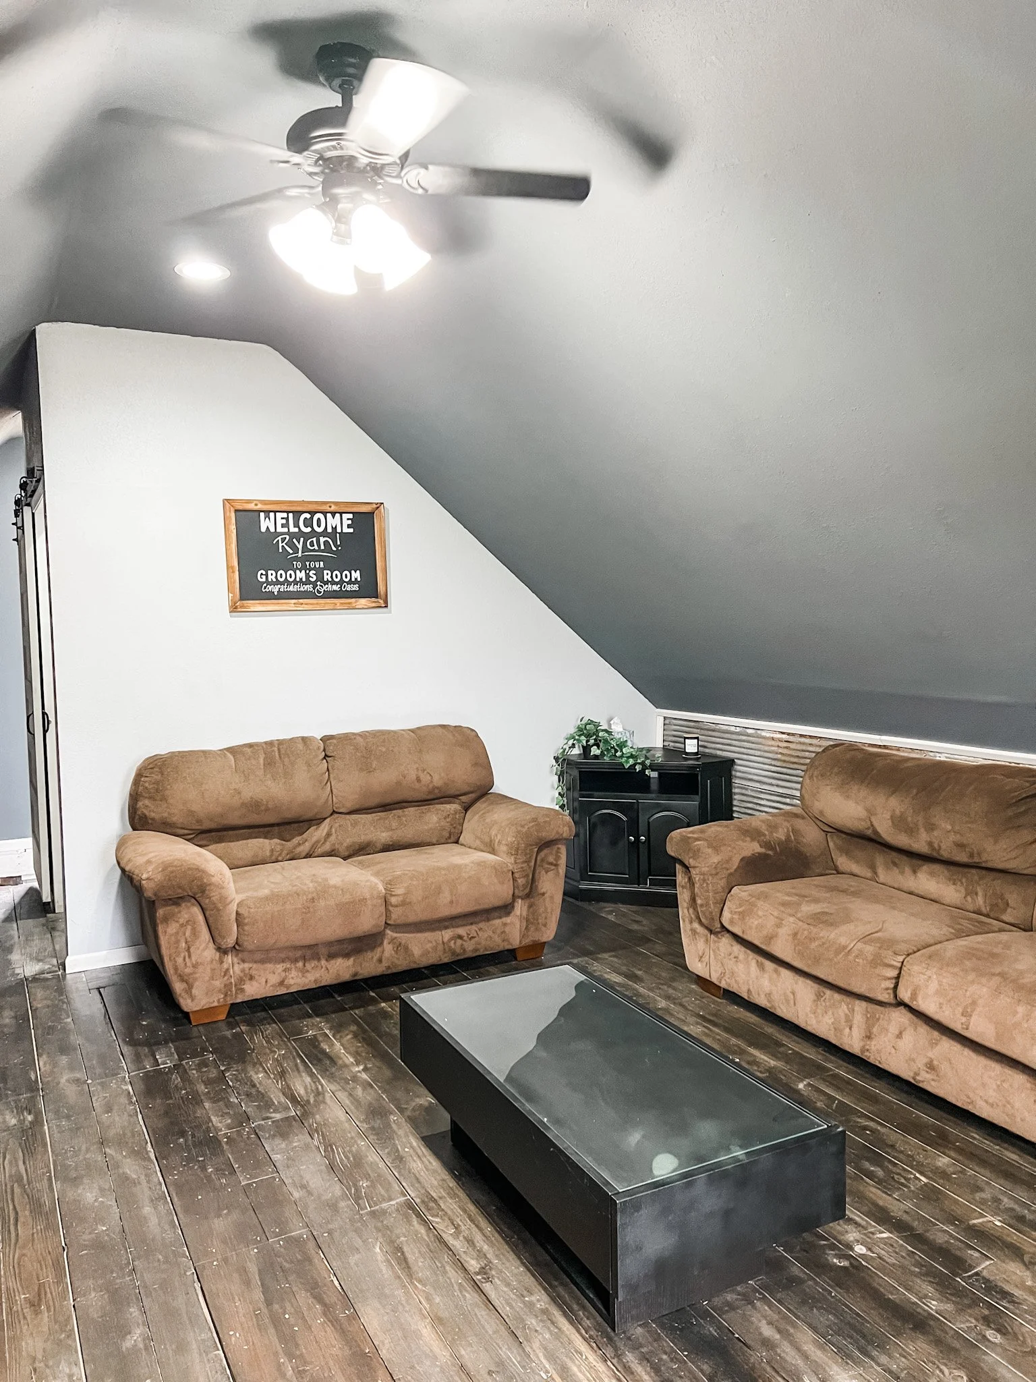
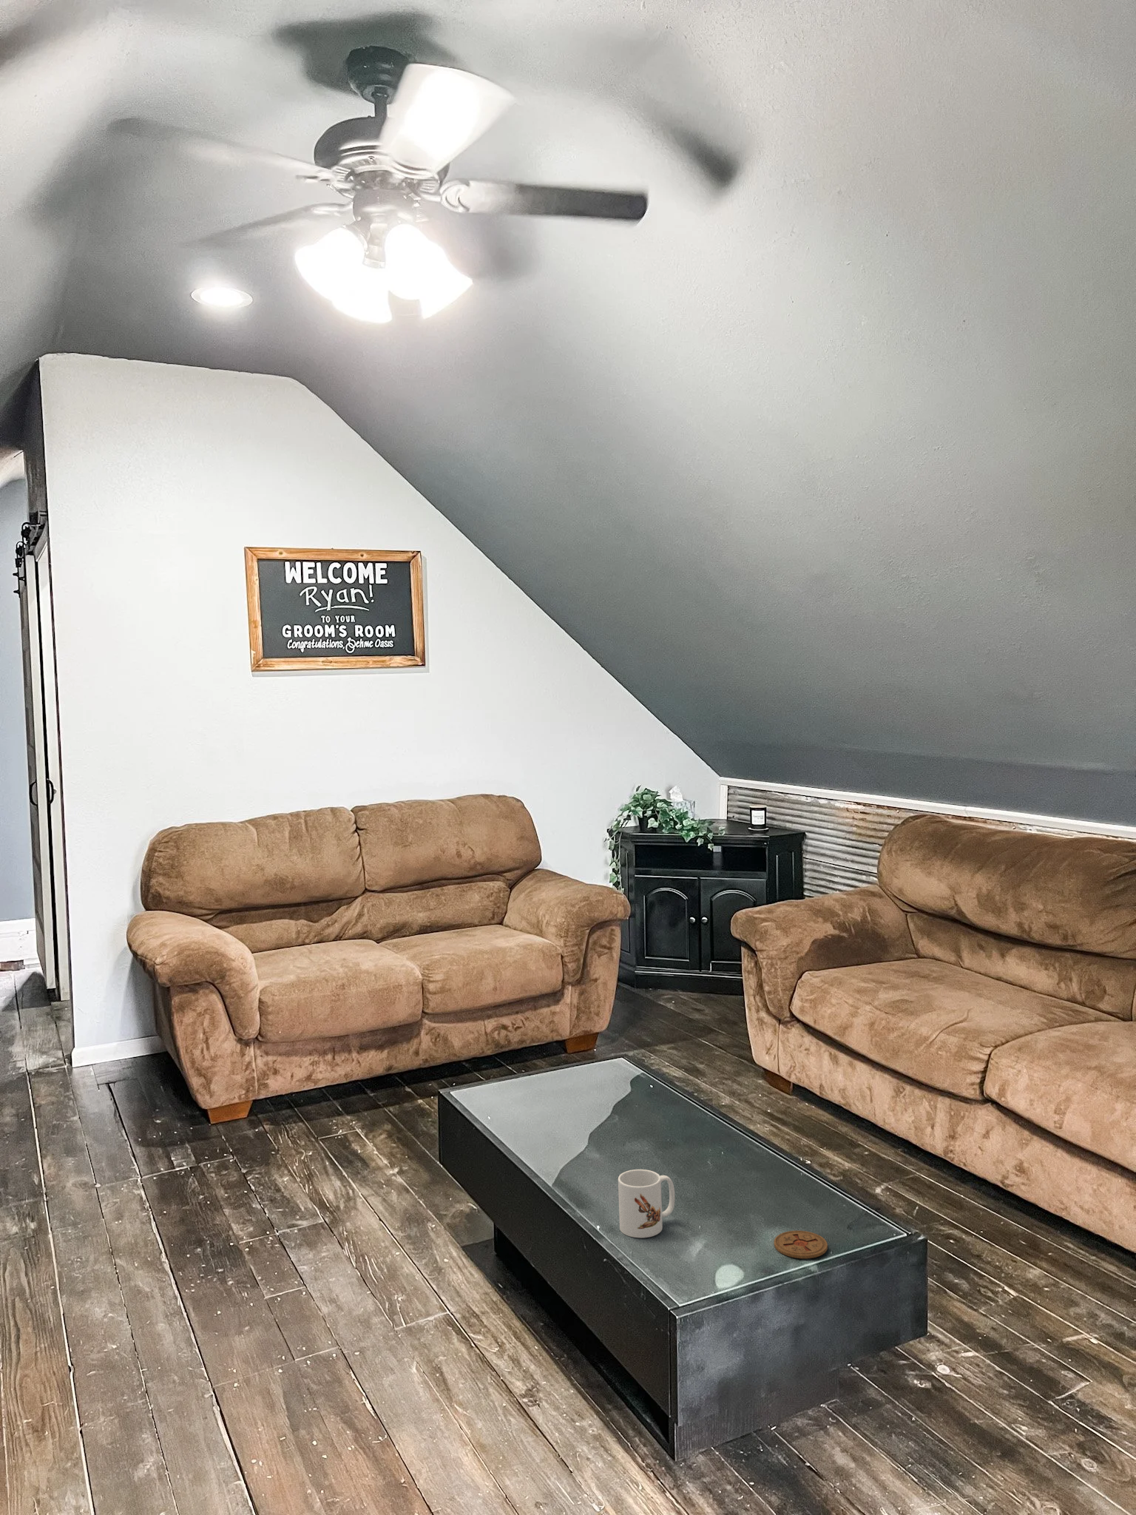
+ mug (648, 1200)
+ coaster (801, 1244)
